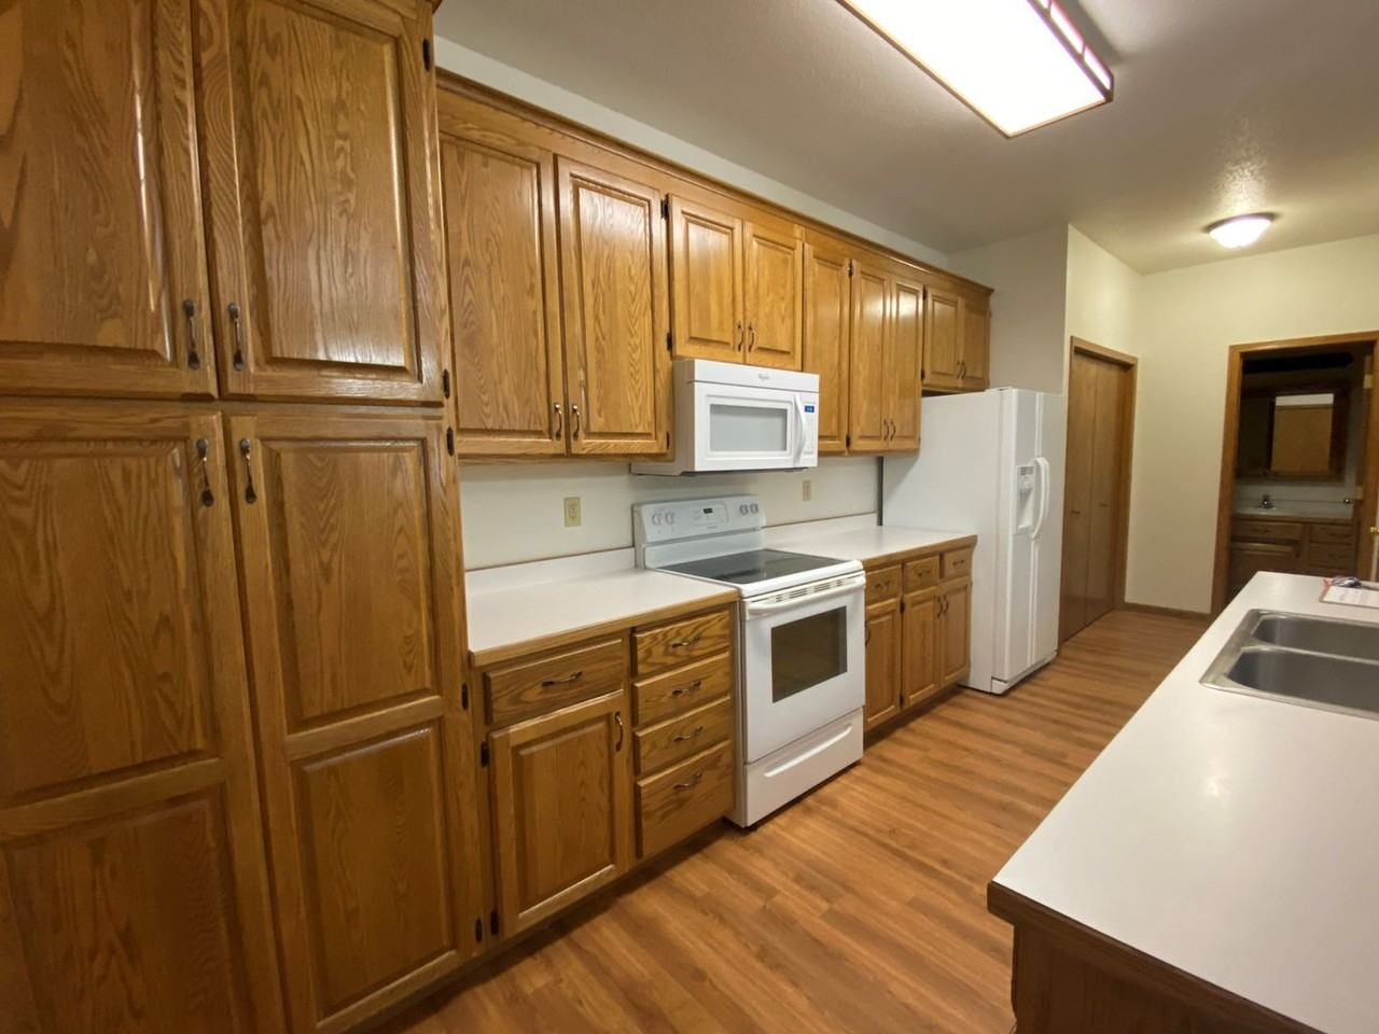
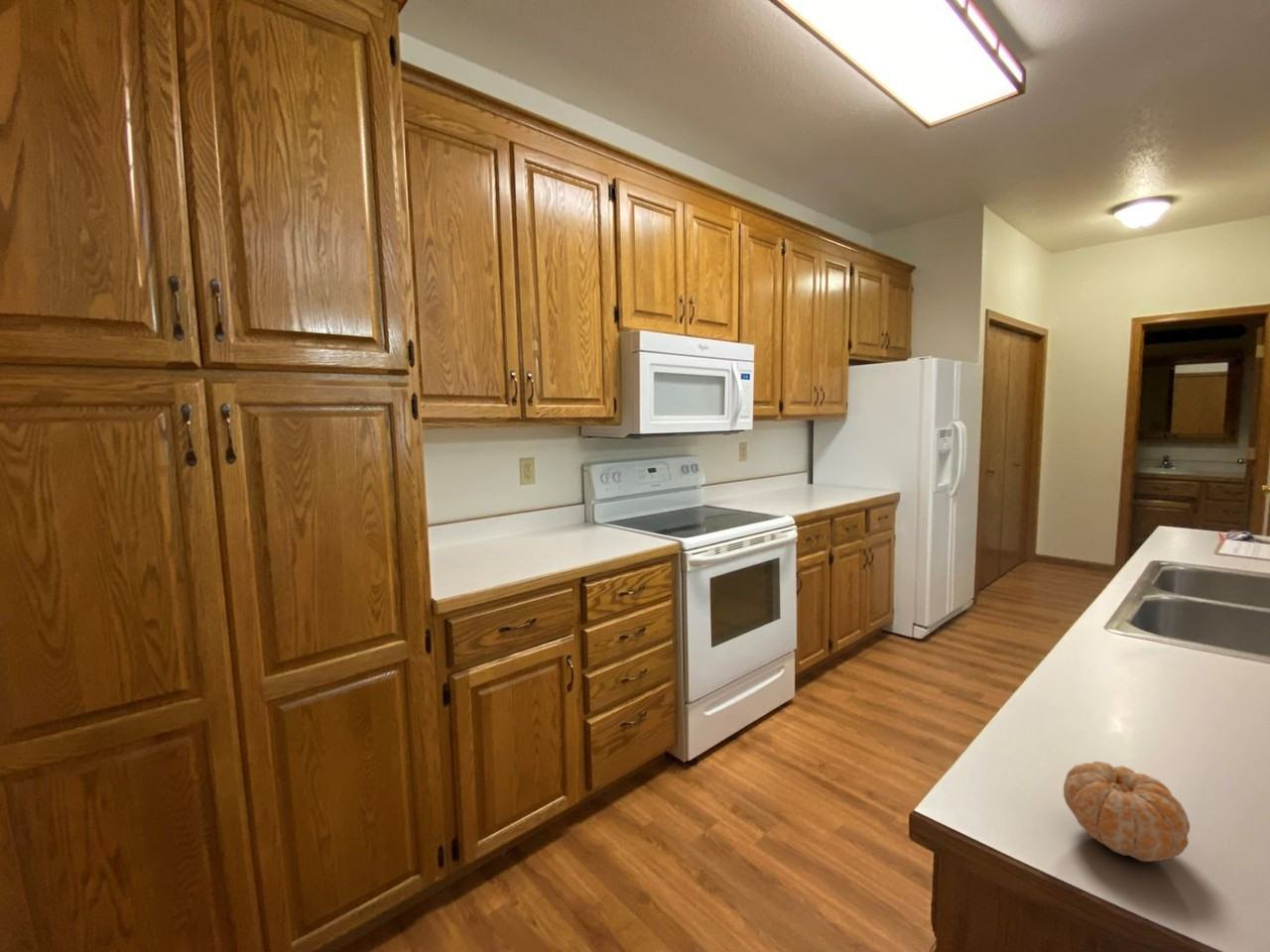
+ fruit (1122, 811)
